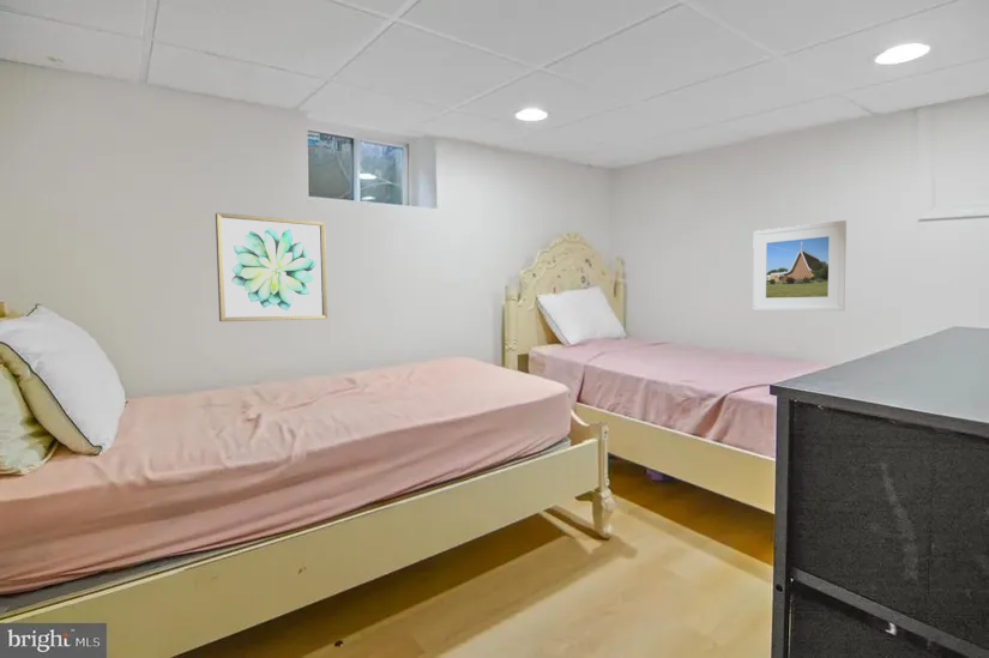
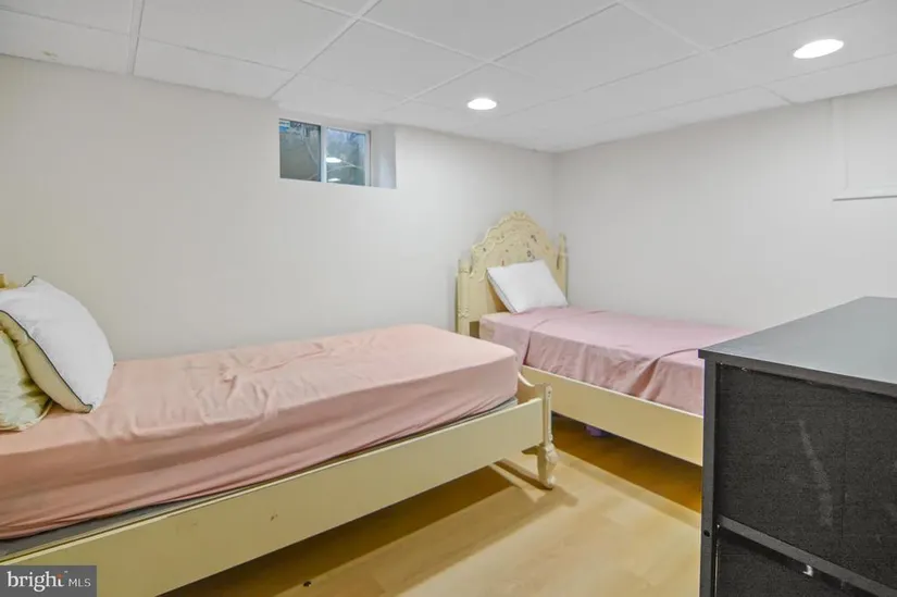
- wall art (275, 268)
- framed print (796, 268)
